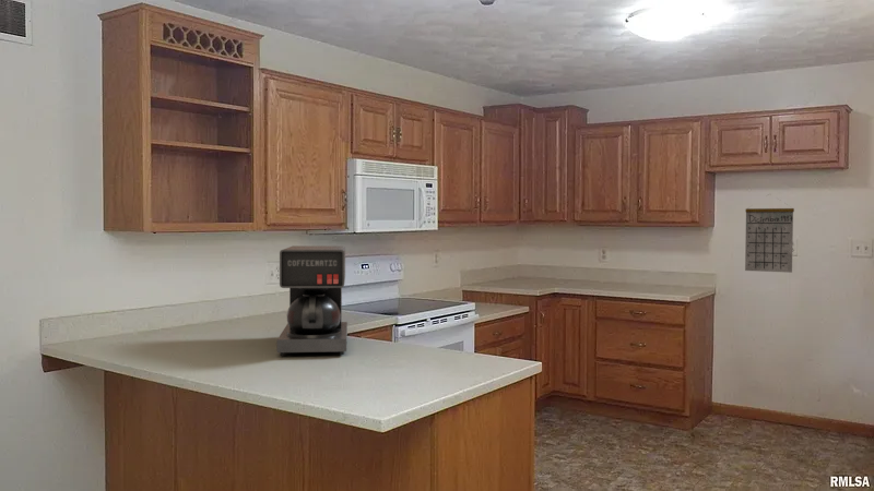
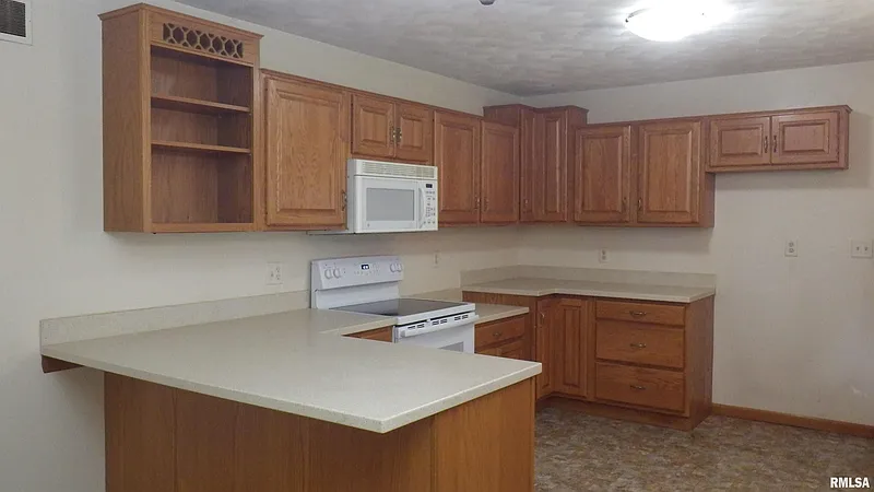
- calendar (768, 232)
- coffee maker (315, 296)
